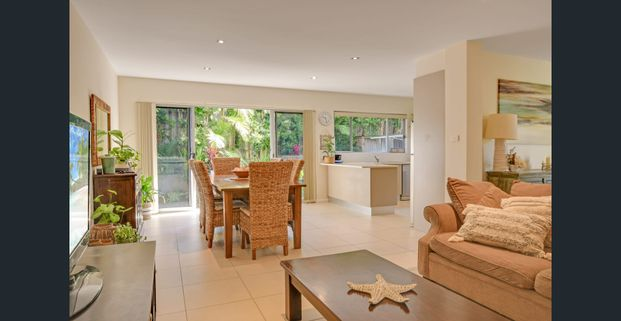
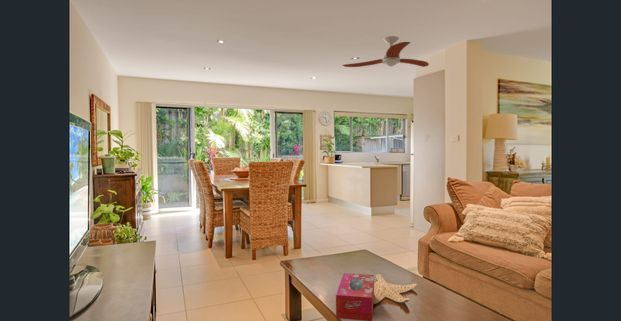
+ tissue box (356, 294)
+ ceiling fan (386, 52)
